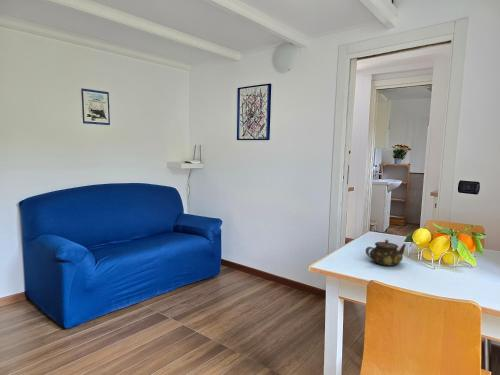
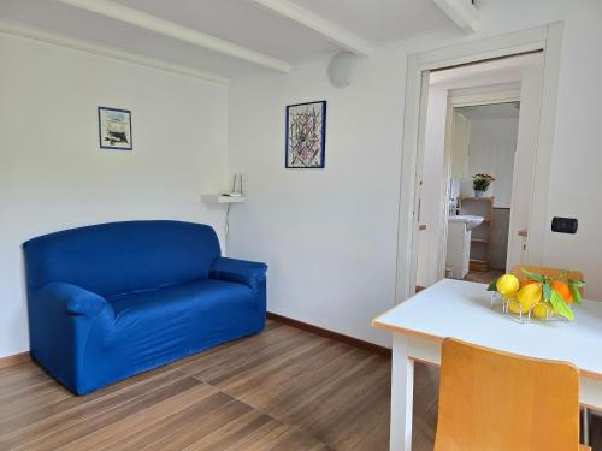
- teapot (386, 251)
